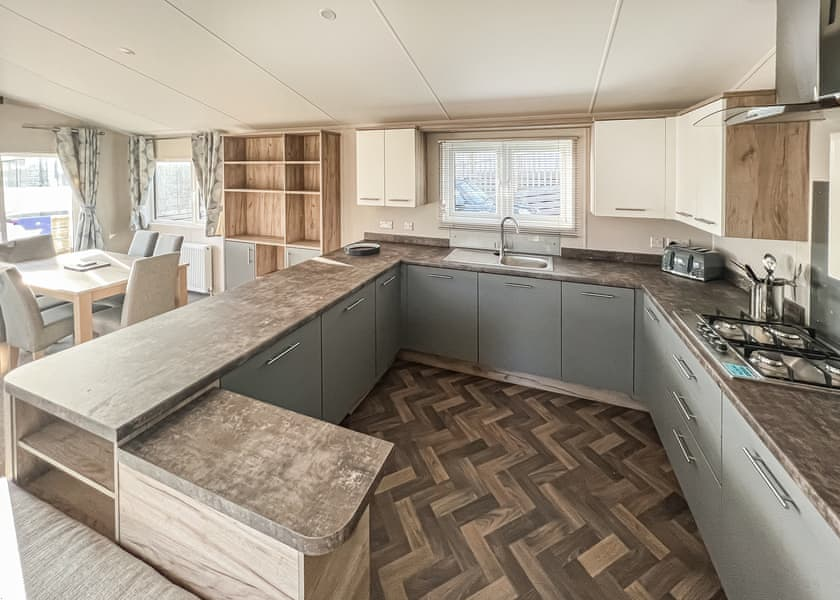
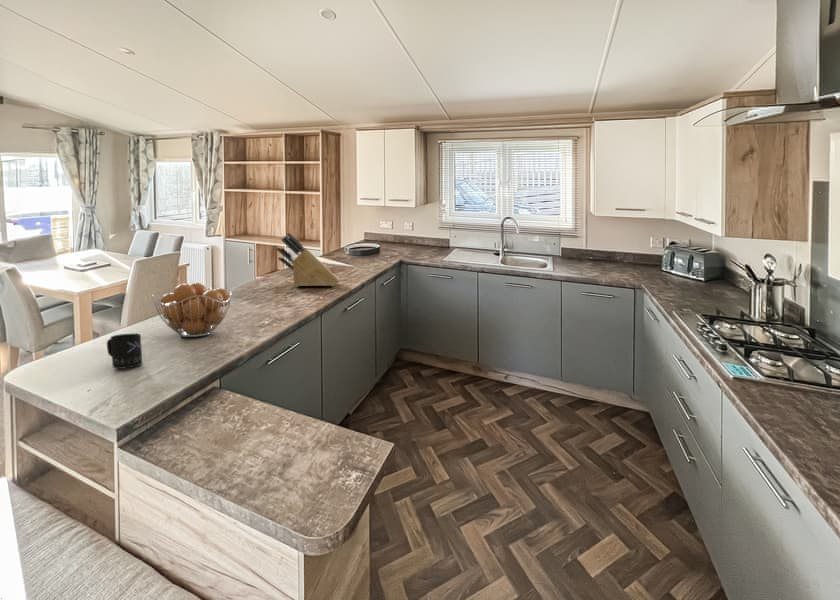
+ knife block (308, 259)
+ mug (122, 350)
+ fruit basket (194, 308)
